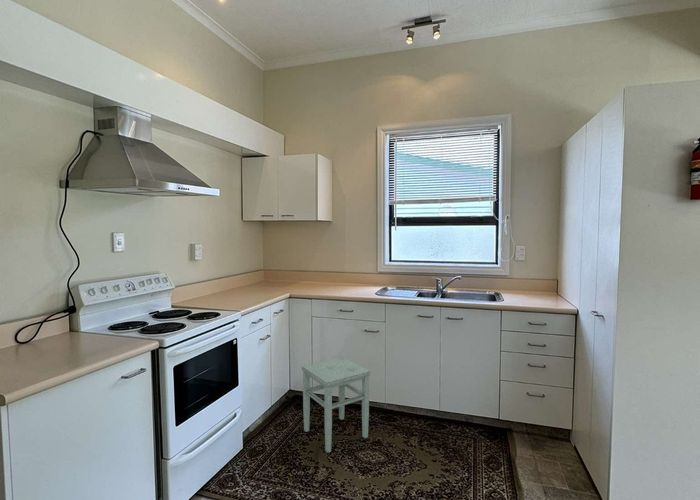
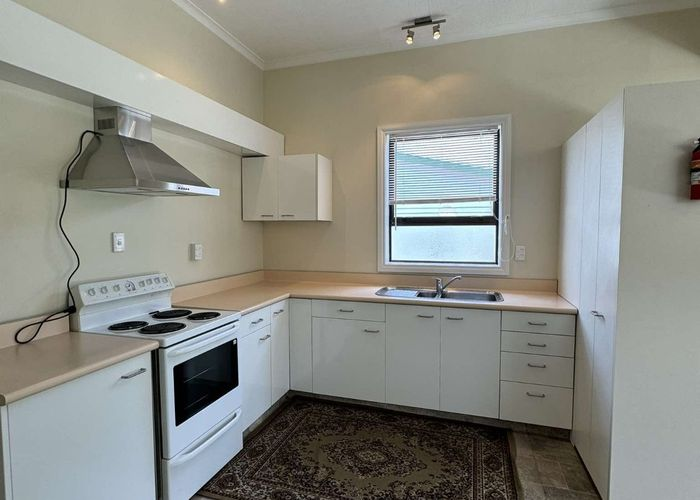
- stool (336, 402)
